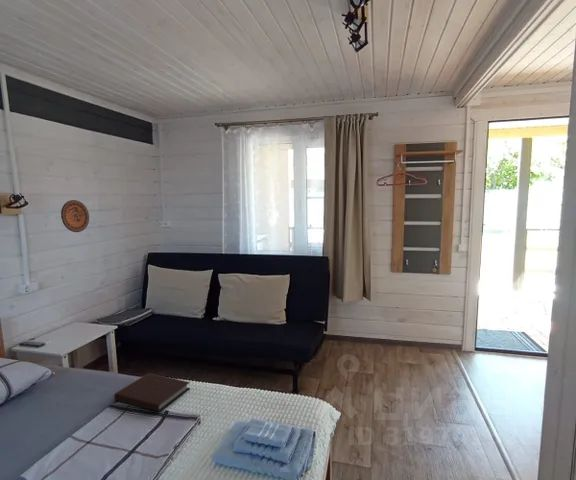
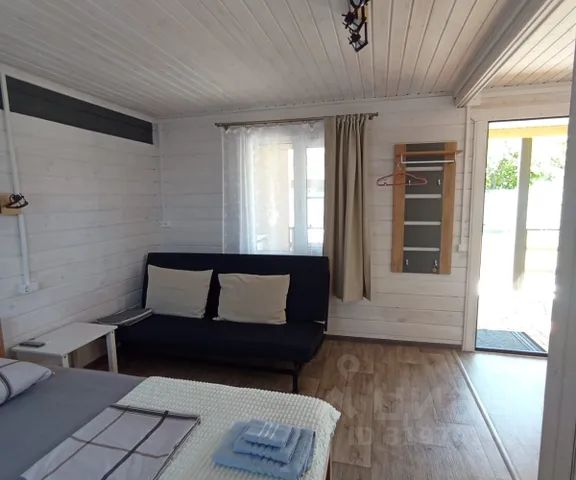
- notebook (153, 391)
- decorative plate (75, 216)
